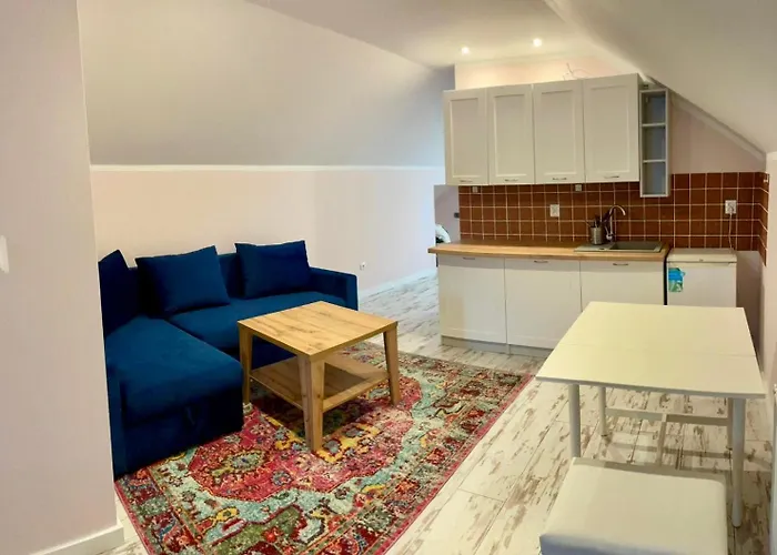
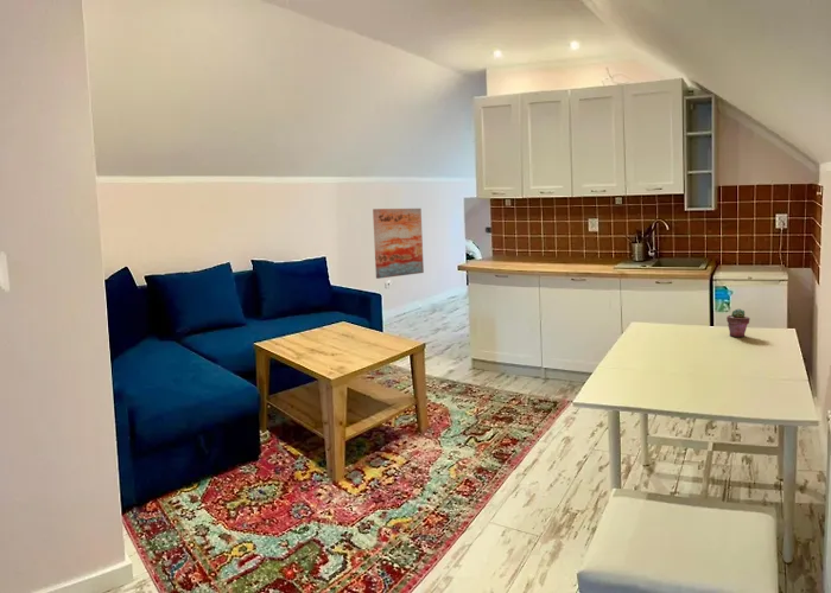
+ potted succulent (737, 321)
+ wall art (399, 242)
